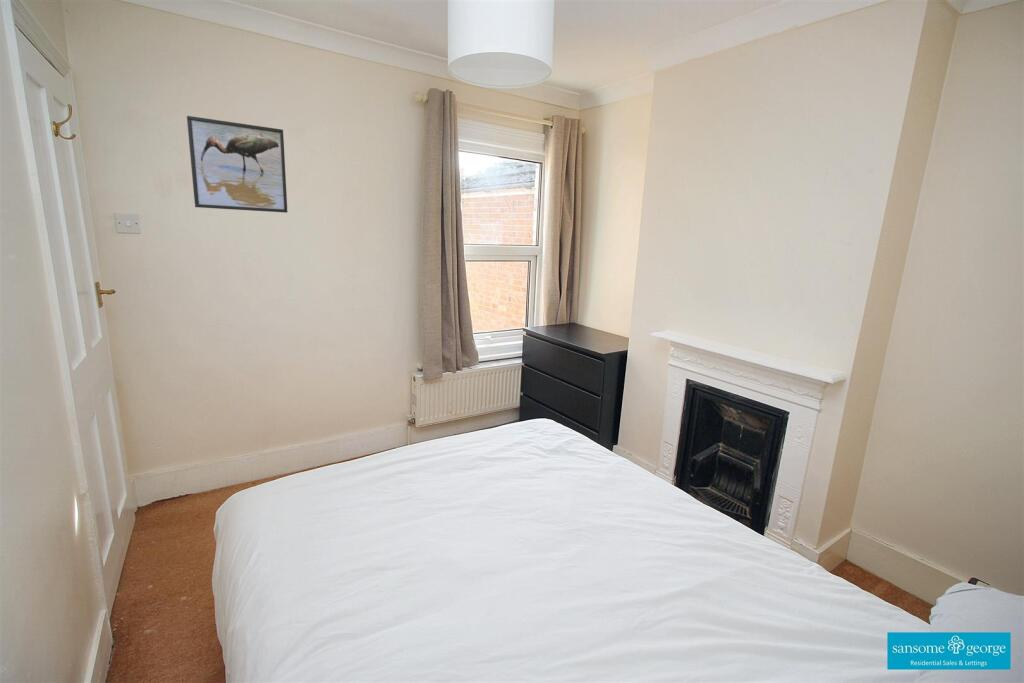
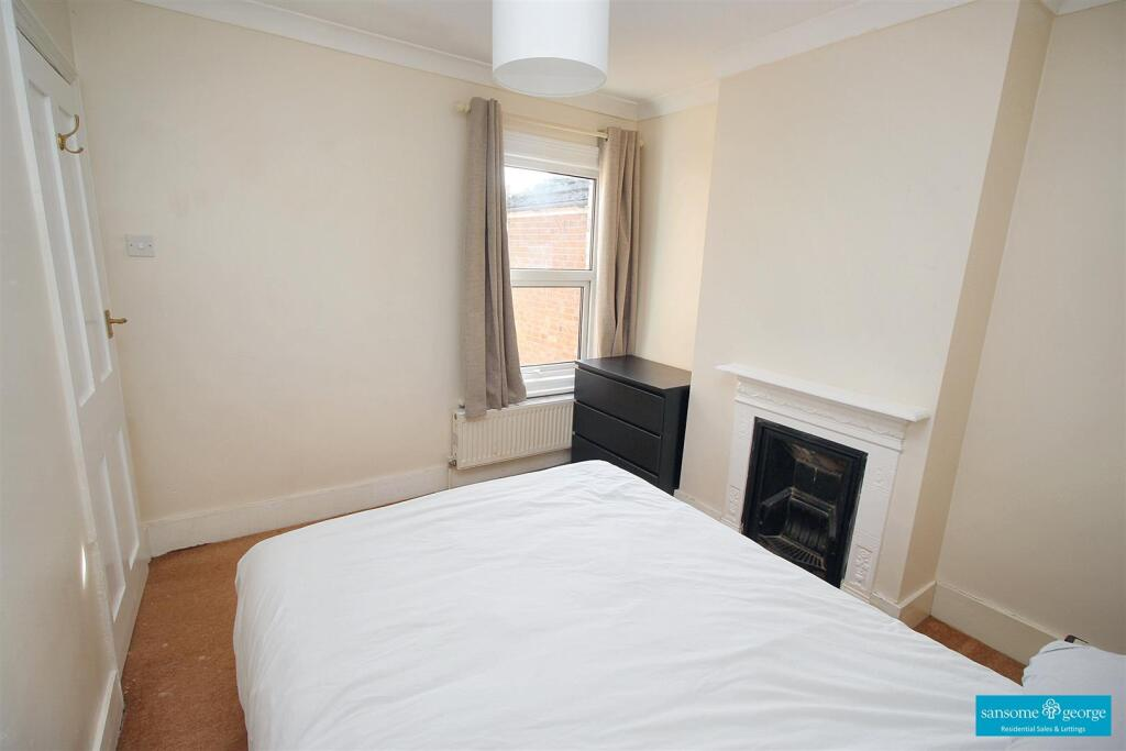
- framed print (240, 167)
